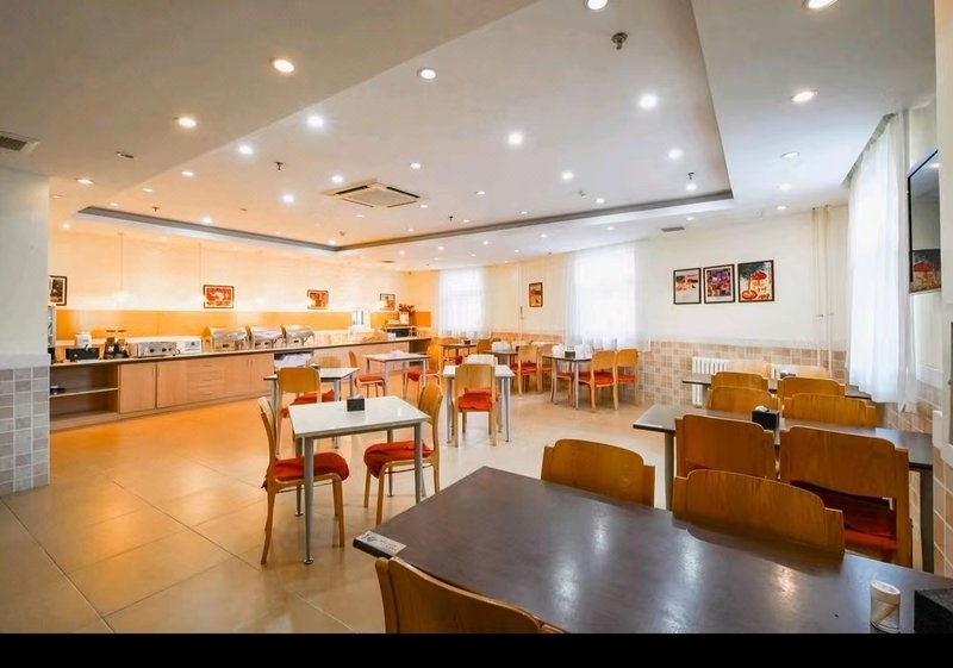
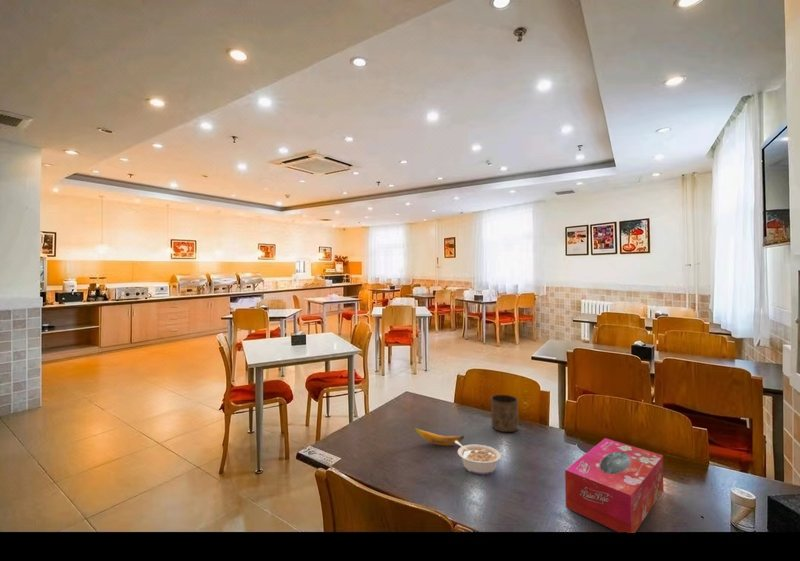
+ banana (438, 436)
+ tissue box (616, 480)
+ legume (477, 458)
+ cup (504, 413)
